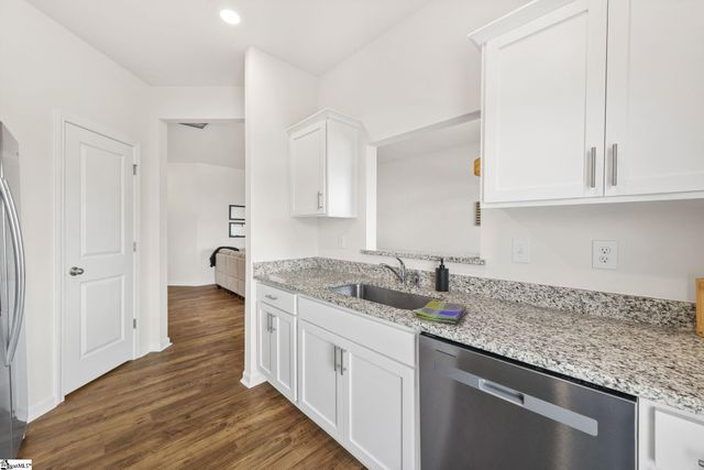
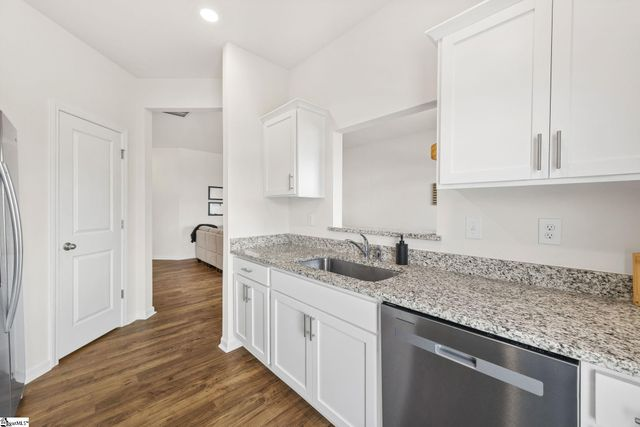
- dish towel (441, 310)
